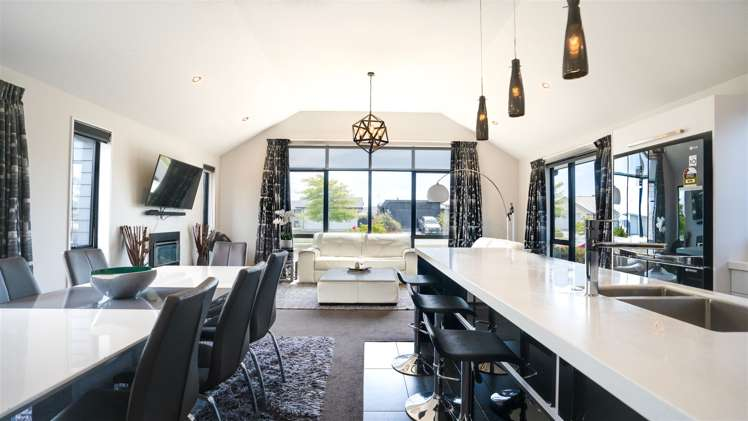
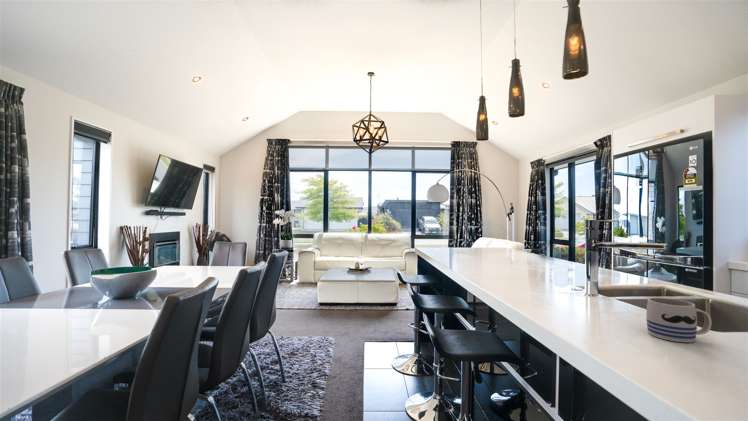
+ mug (678, 319)
